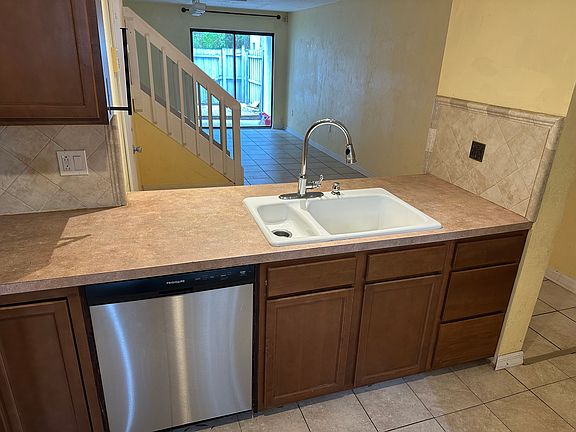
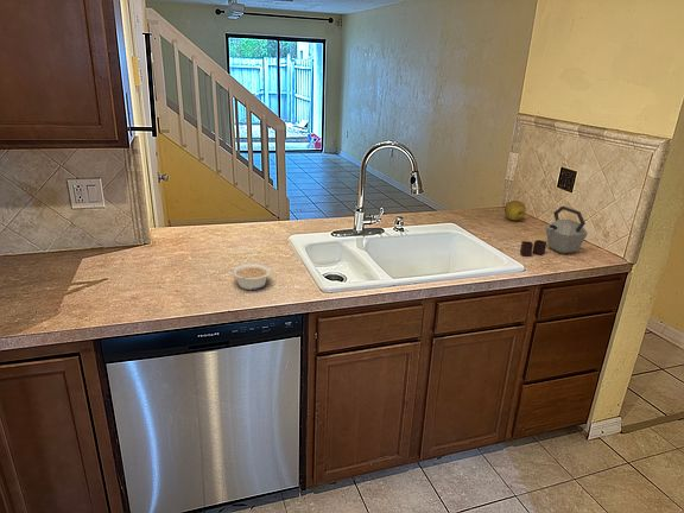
+ legume (252, 277)
+ fruit (514, 210)
+ kettle (551, 230)
